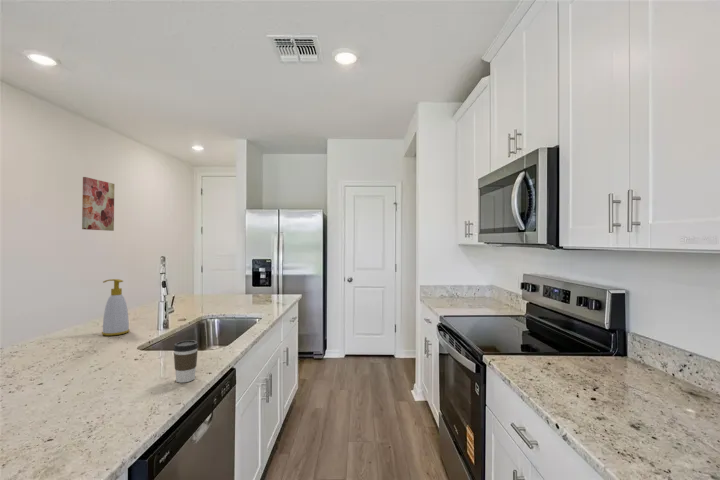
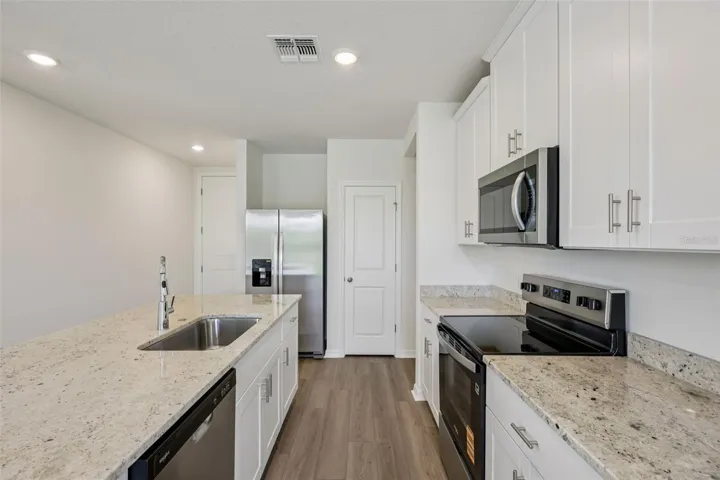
- soap bottle (115, 306)
- wall art (99, 205)
- coffee cup (185, 361)
